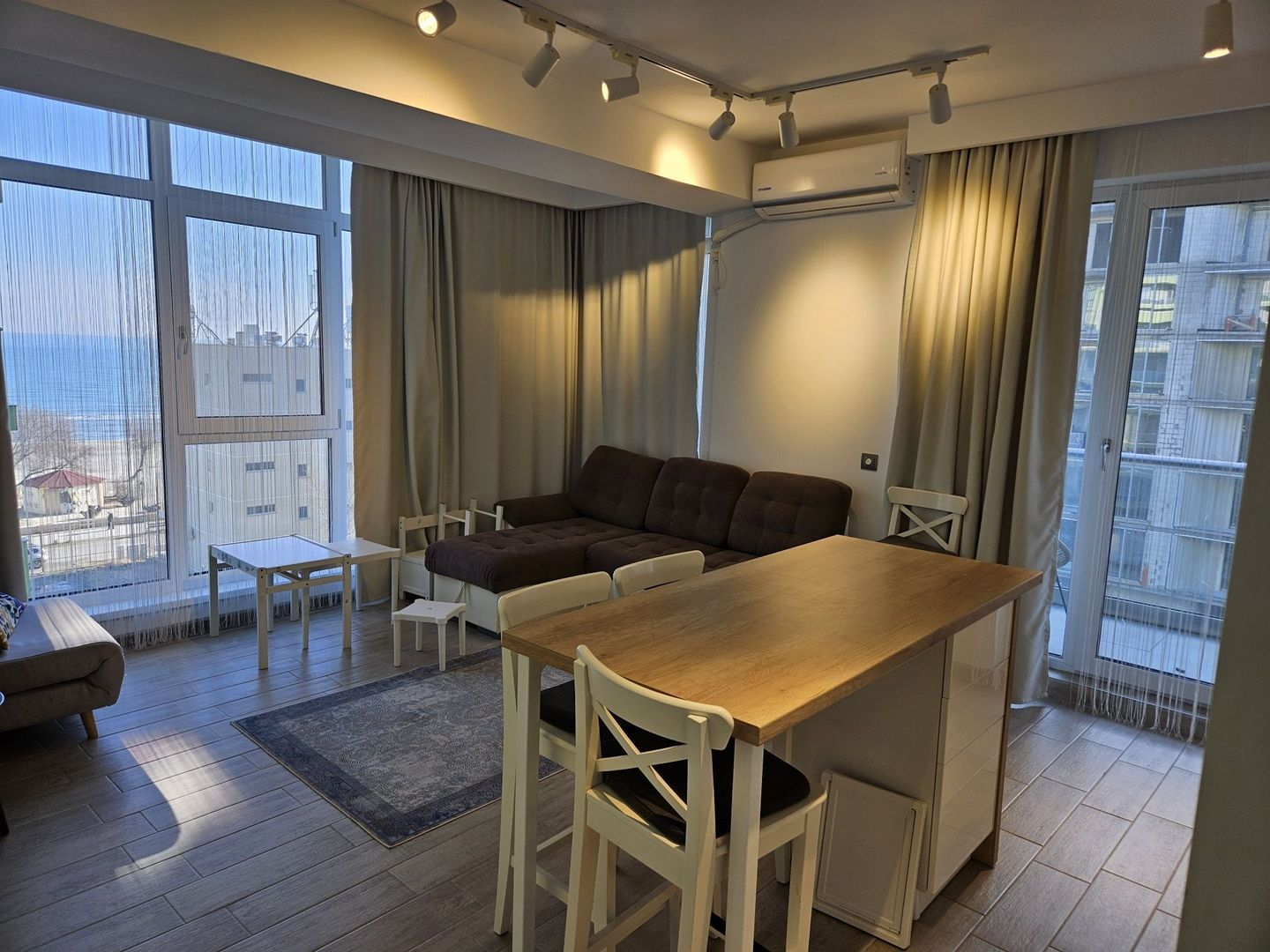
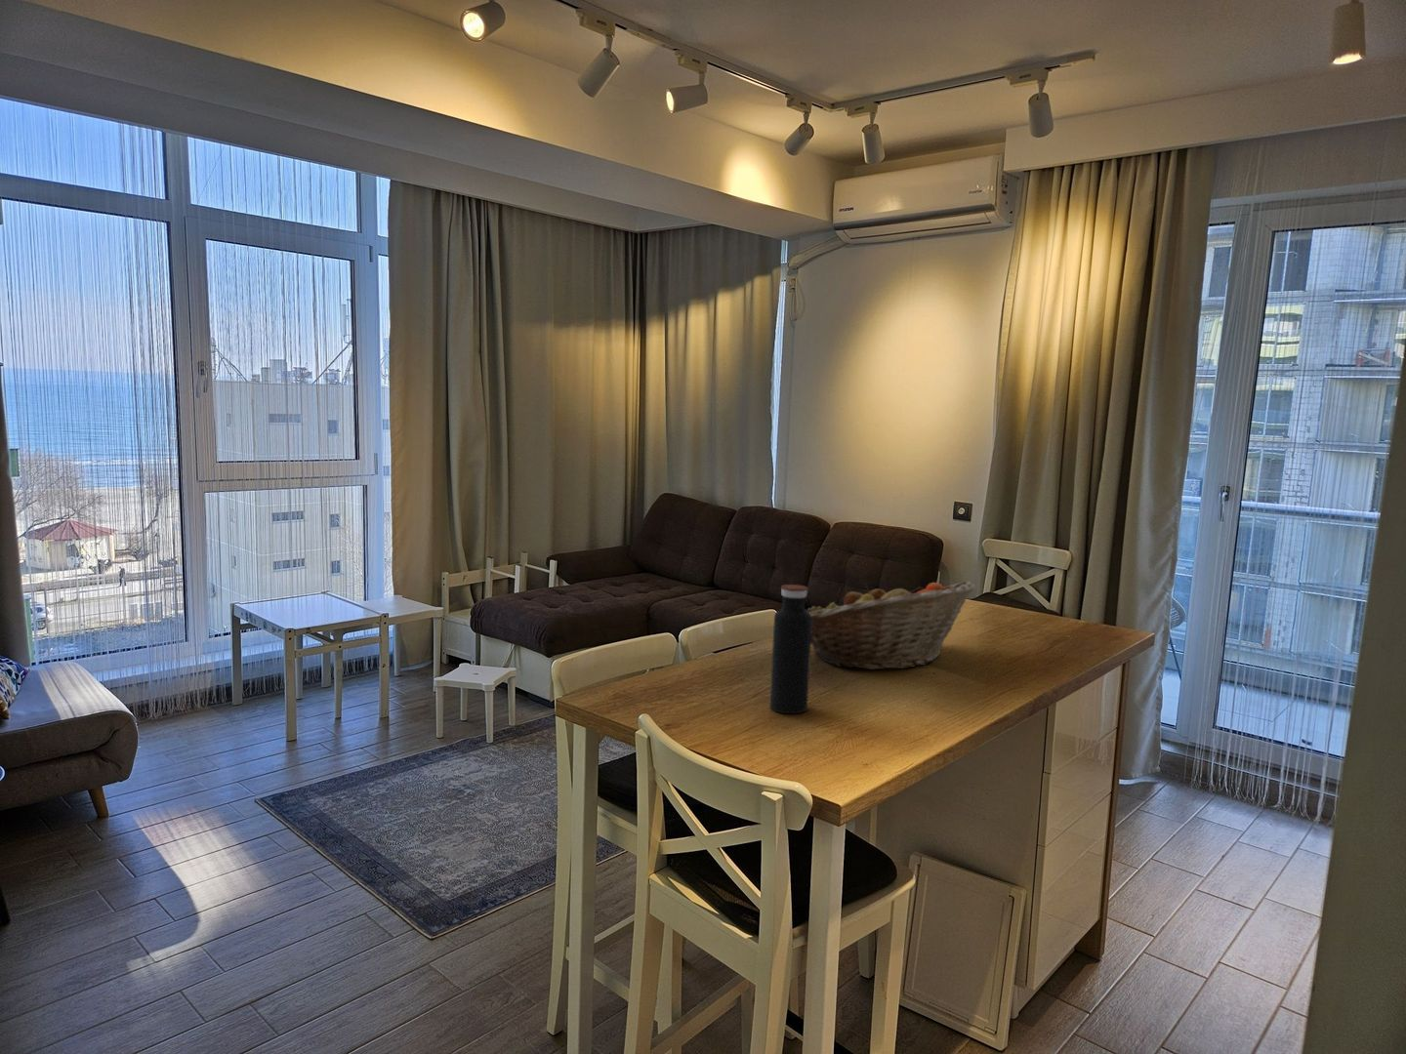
+ water bottle (790, 648)
+ fruit basket (886, 617)
